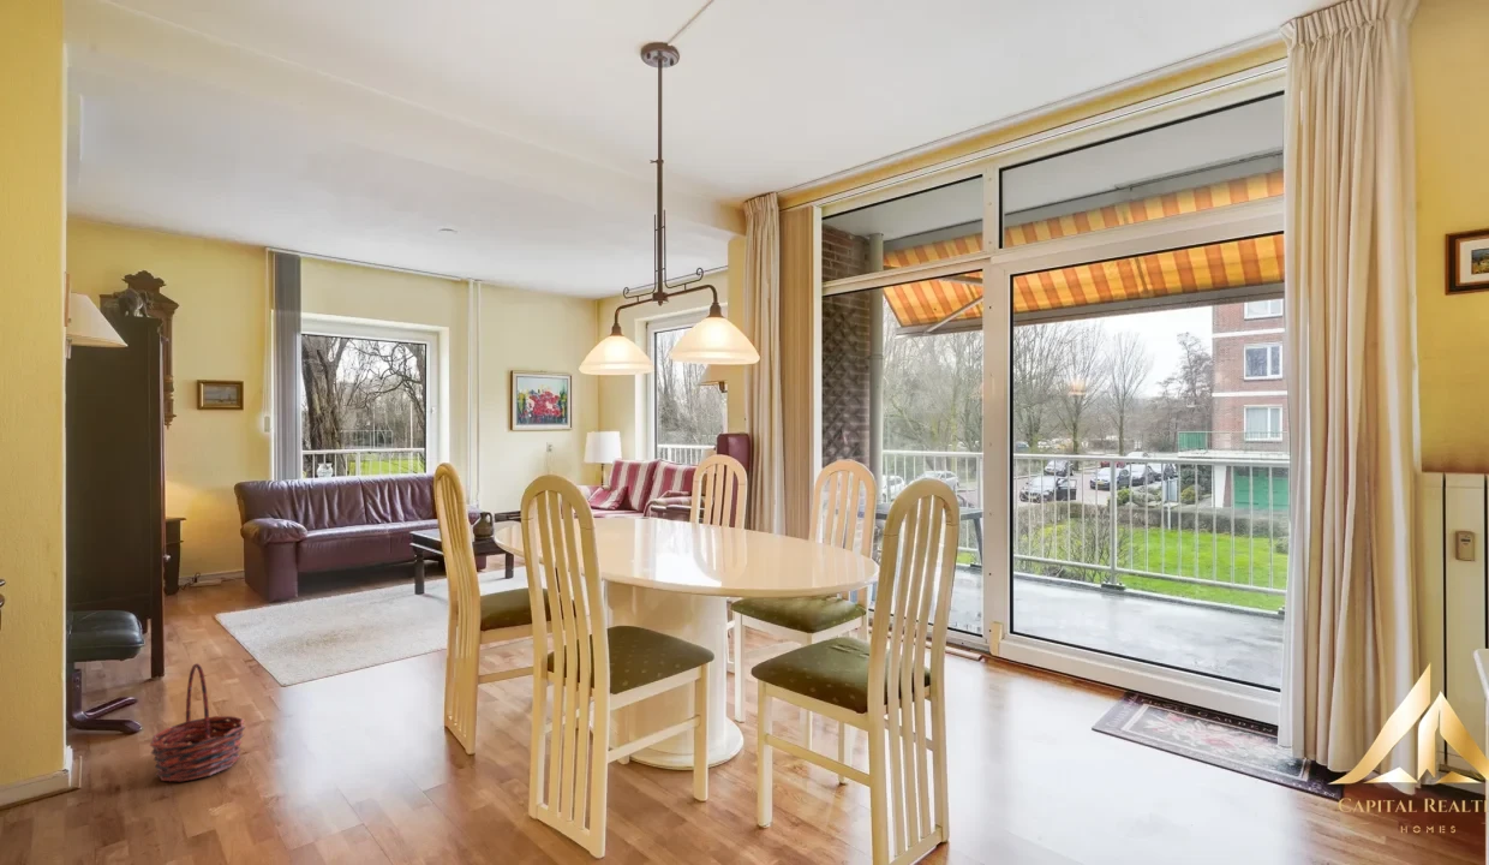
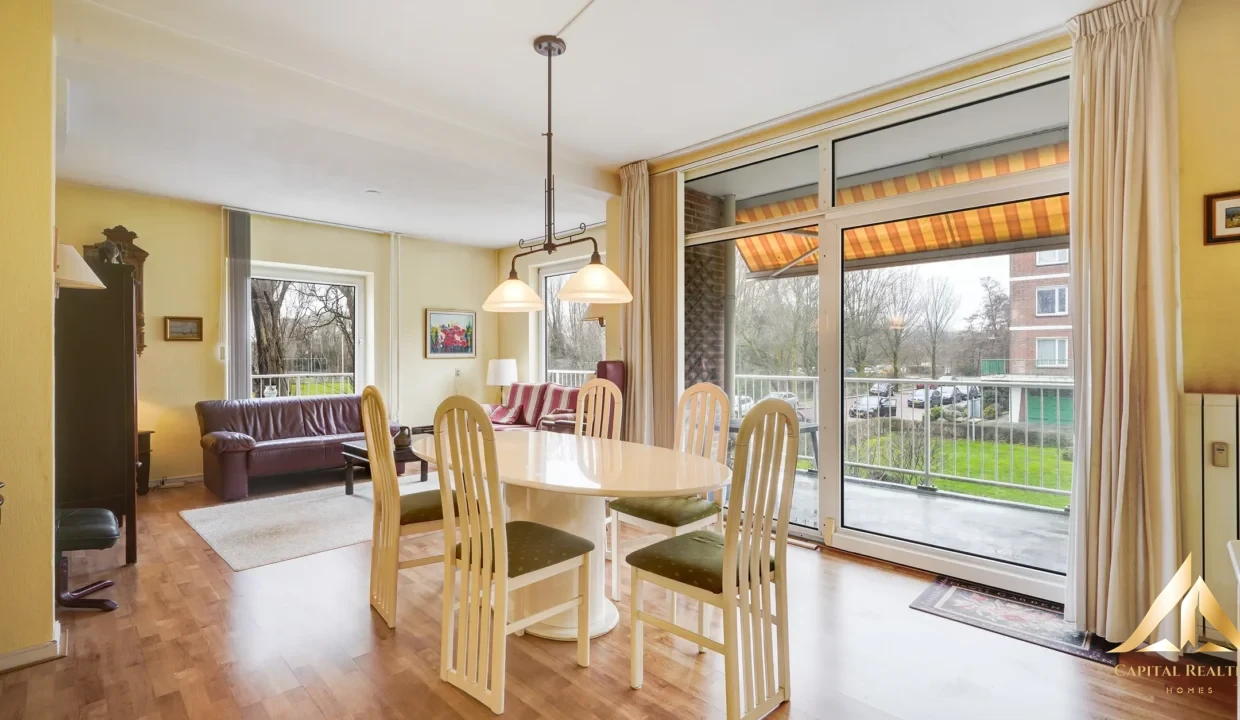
- basket (201, 718)
